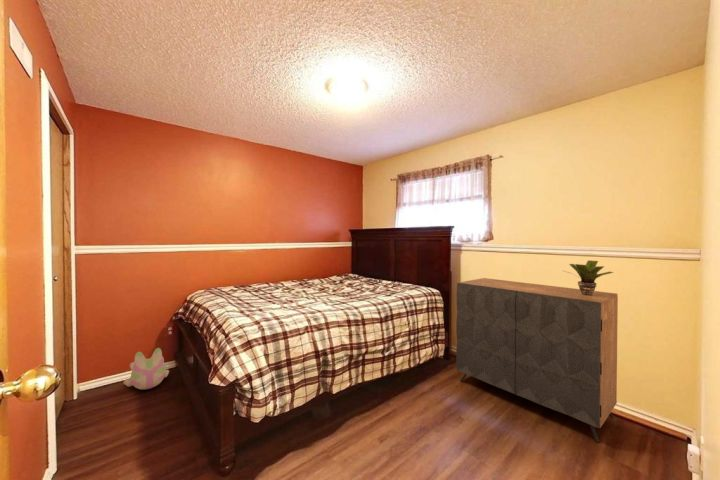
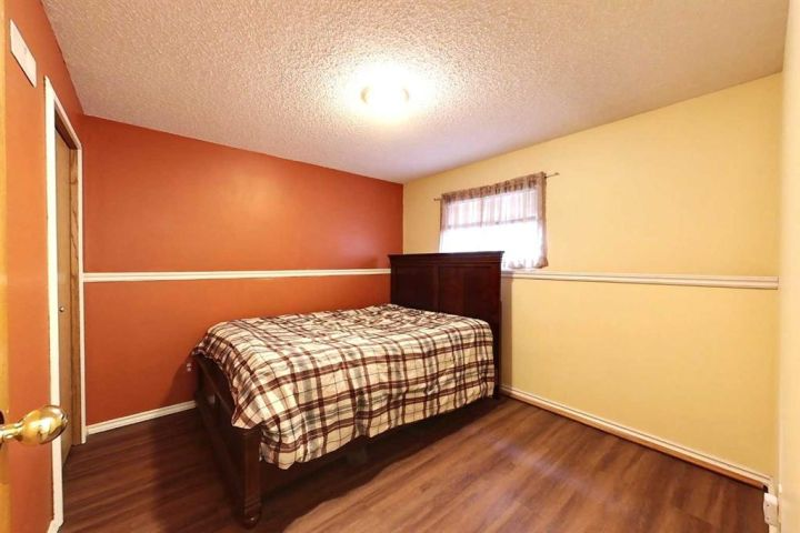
- dresser (528, 342)
- potted plant (585, 277)
- plush toy (148, 366)
